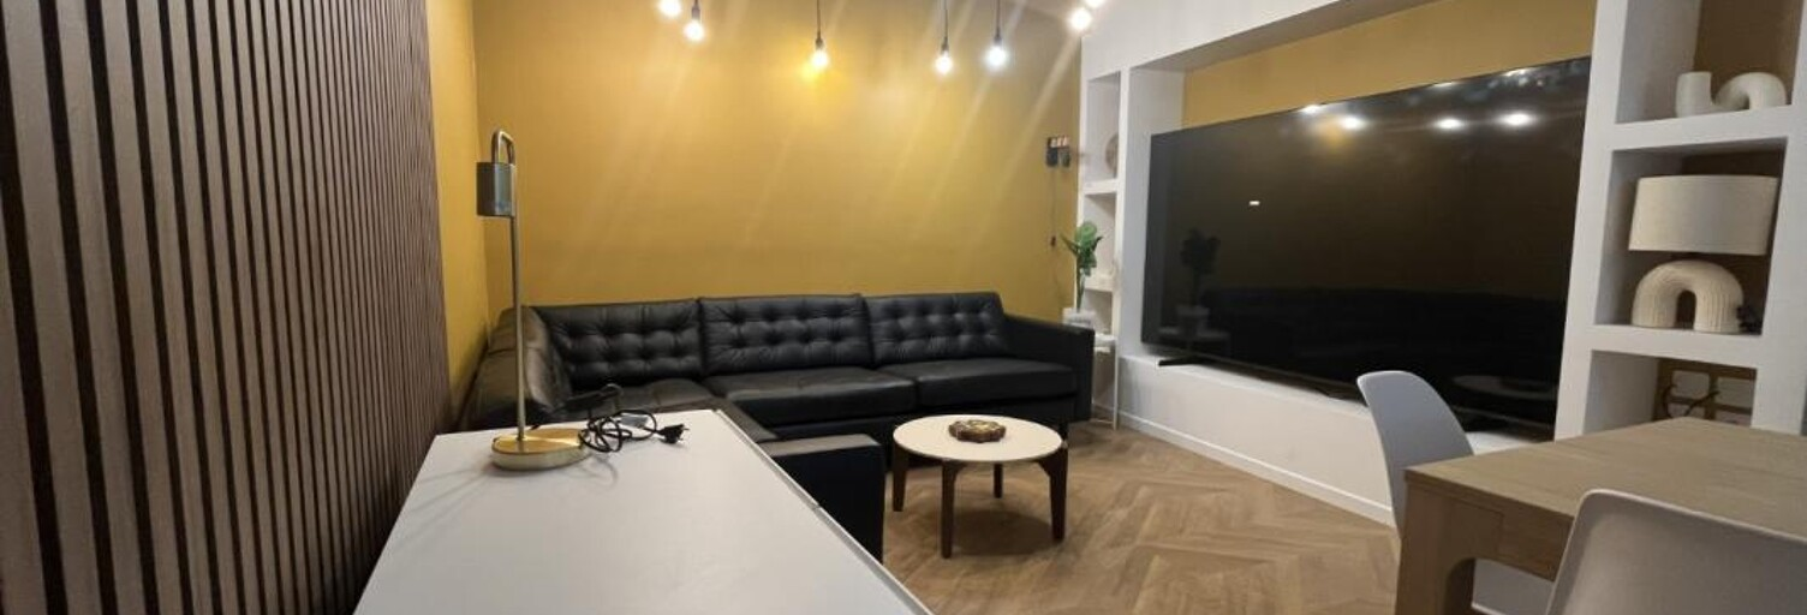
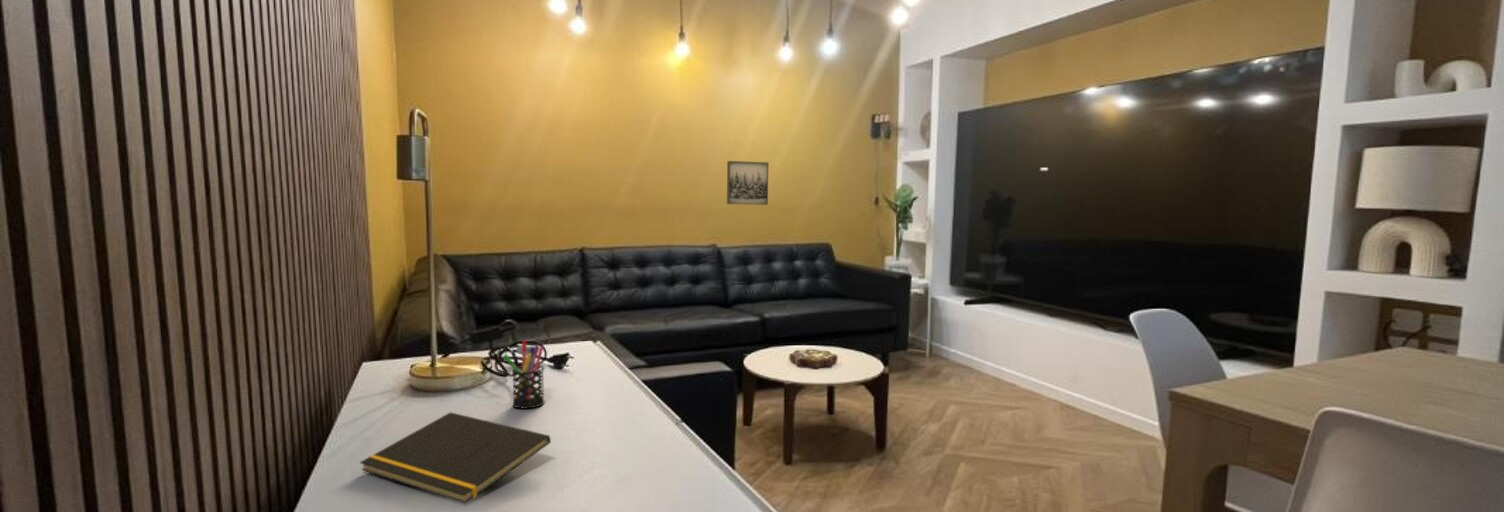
+ wall art (747, 183)
+ notepad (457, 452)
+ pen holder (524, 373)
